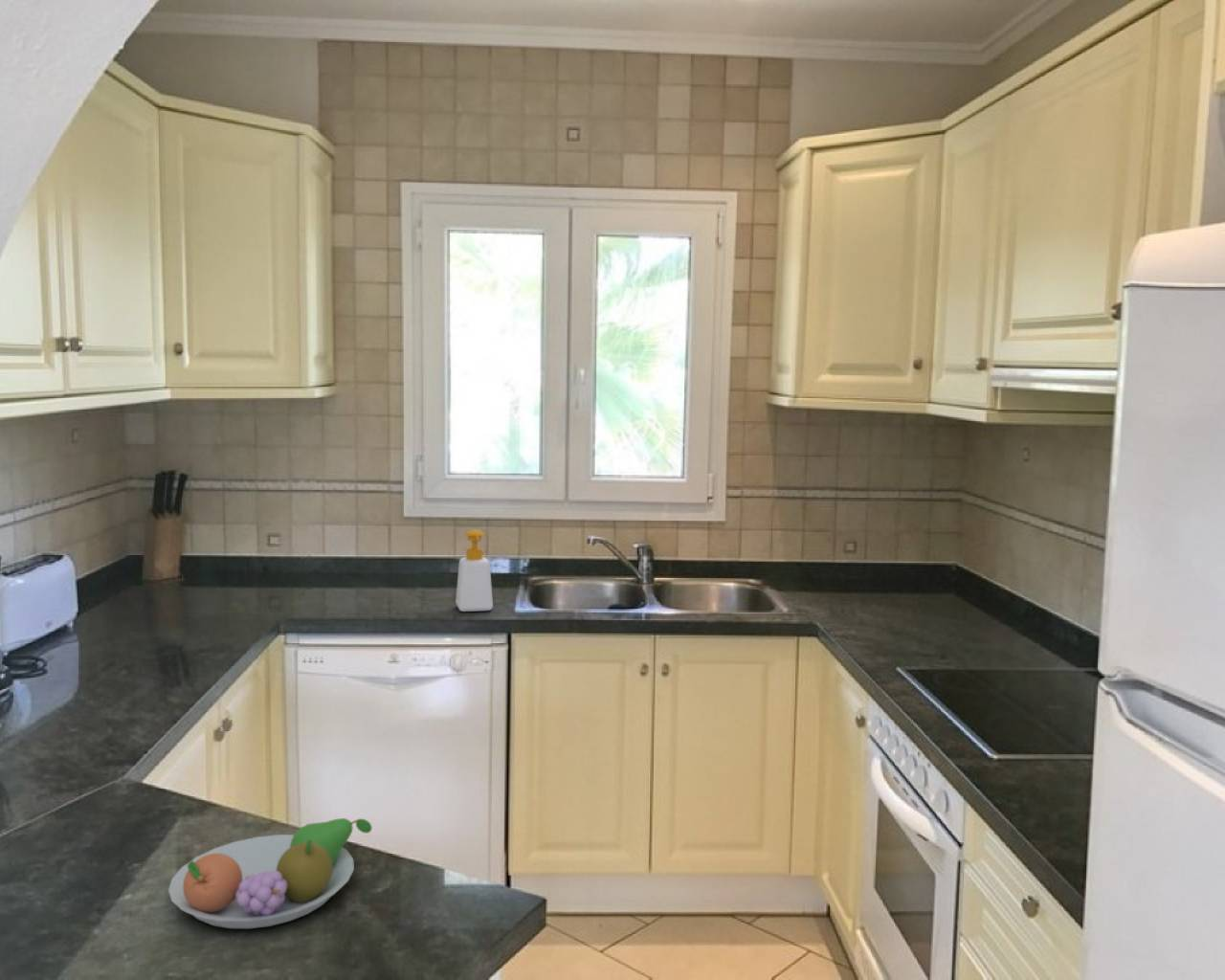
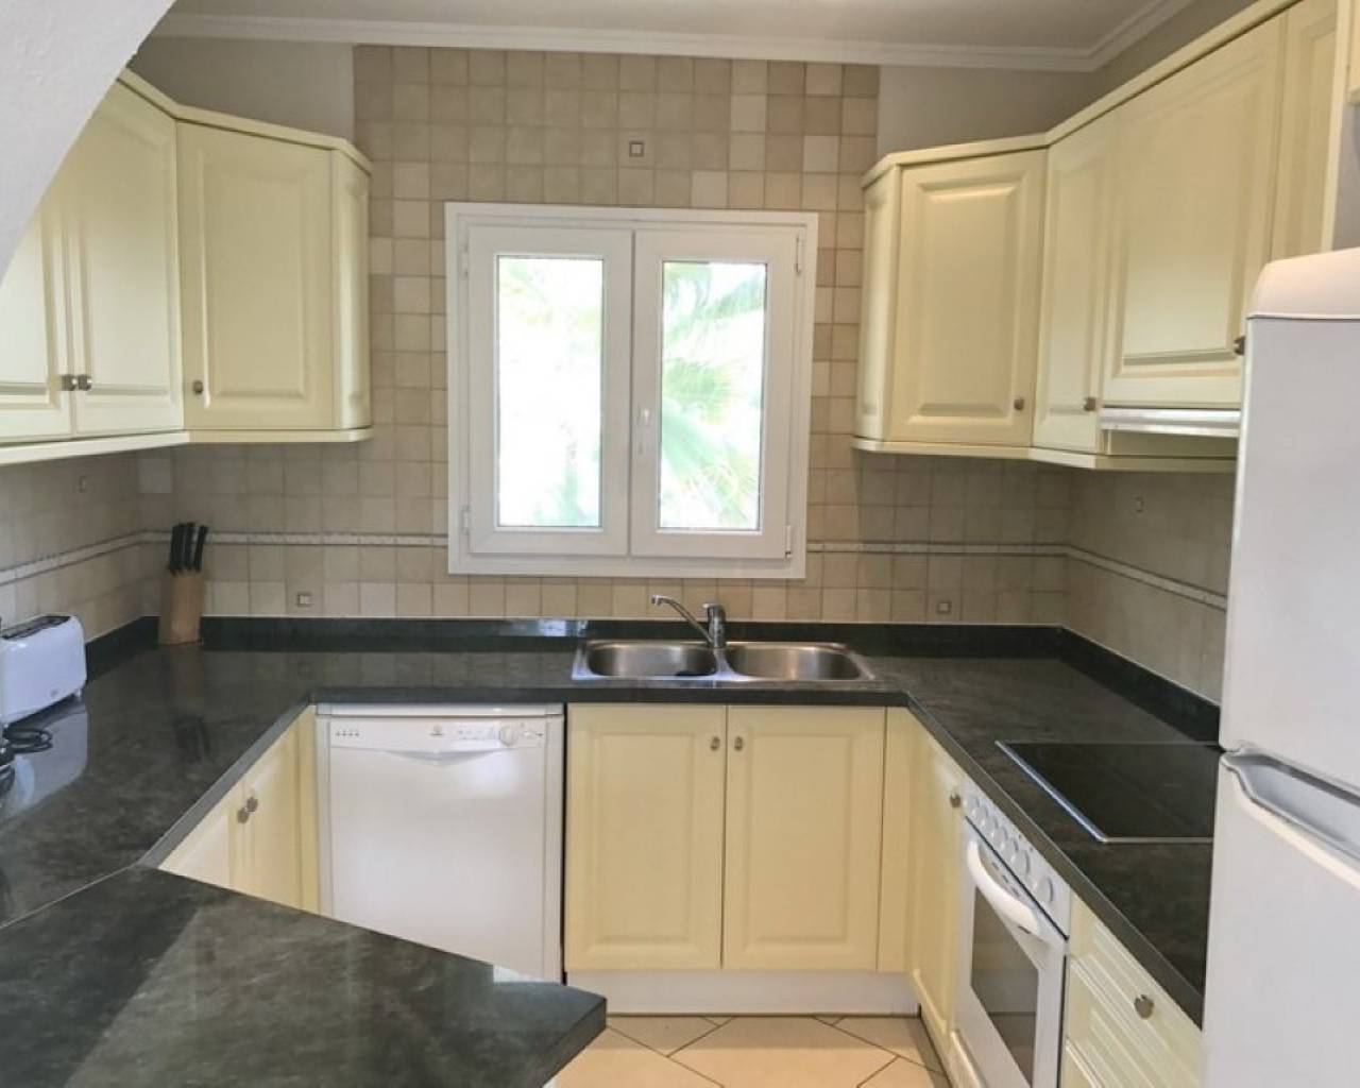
- soap bottle (475, 570)
- fruit bowl (271, 857)
